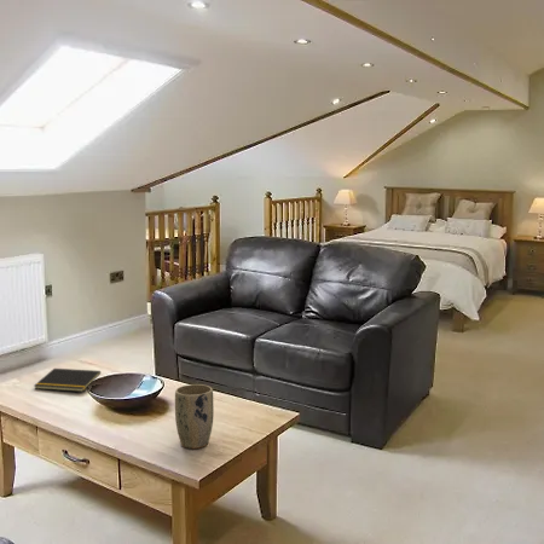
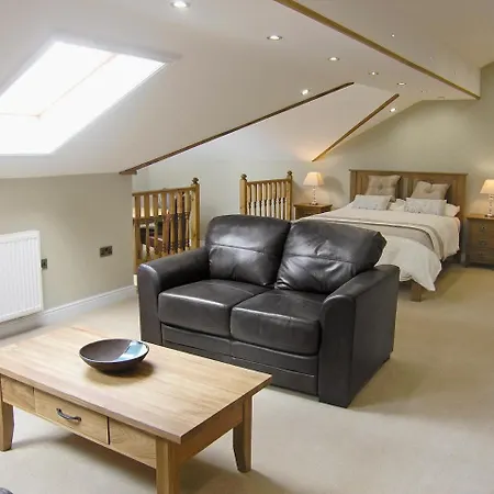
- notepad (68, 378)
- plant pot (193, 416)
